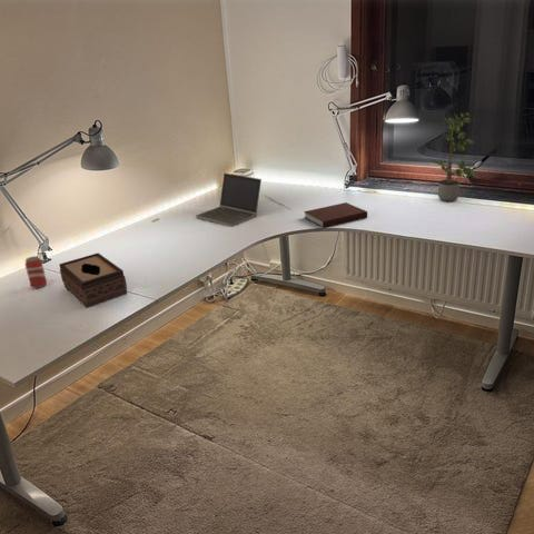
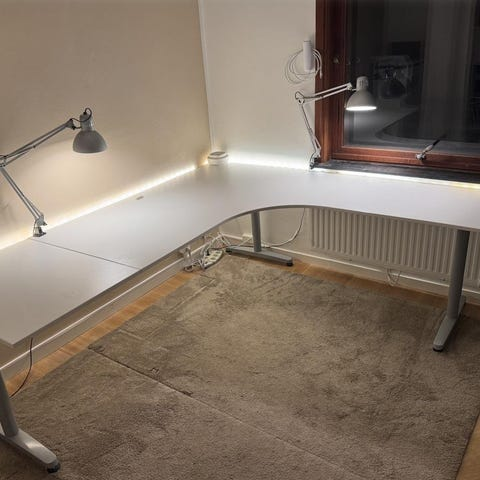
- beverage can (36, 271)
- laptop computer (228, 198)
- potted plant (461, 156)
- notebook (335, 214)
- tissue box (92, 278)
